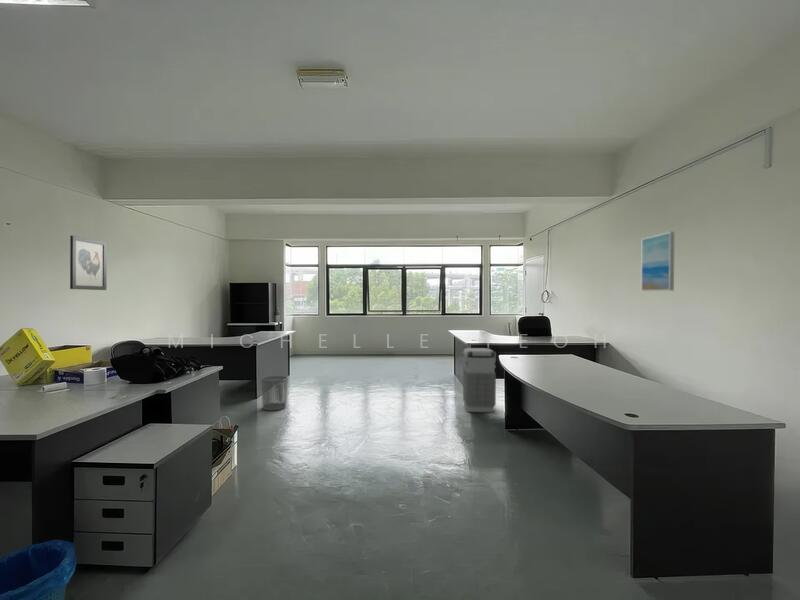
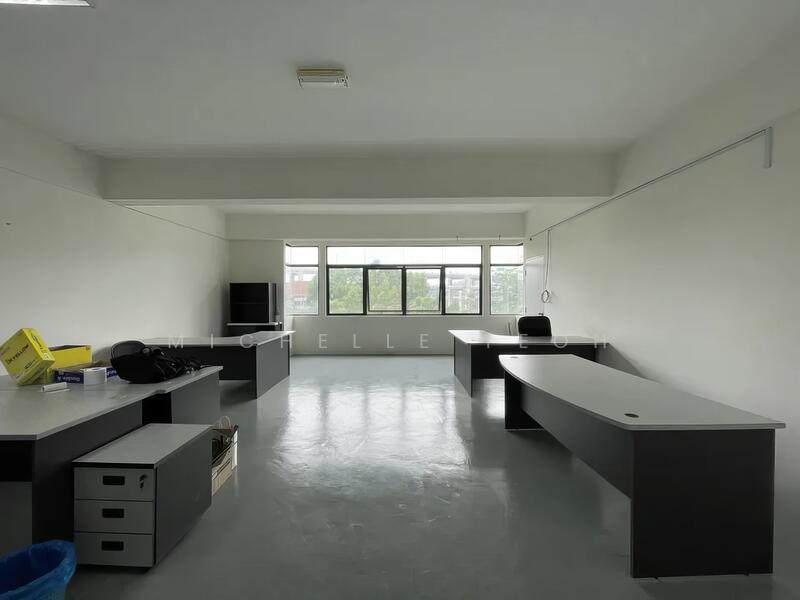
- grenade (478, 378)
- wall art (656, 263)
- wall art (89, 264)
- waste bin (274, 393)
